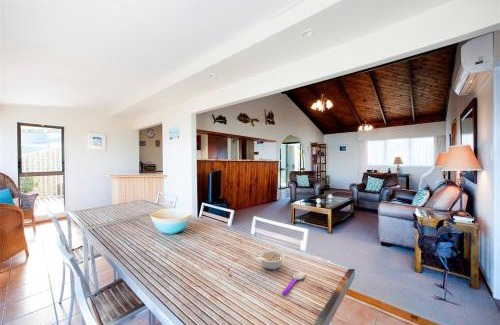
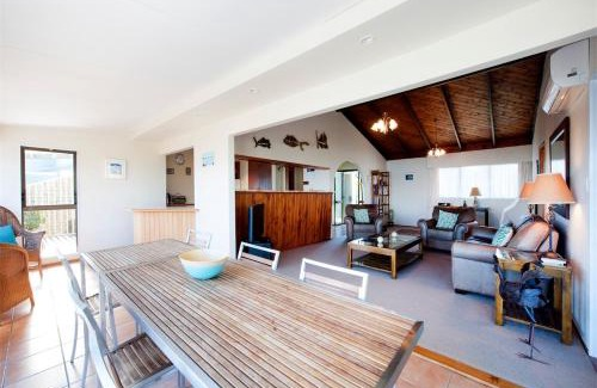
- legume (271, 260)
- spoon (293, 281)
